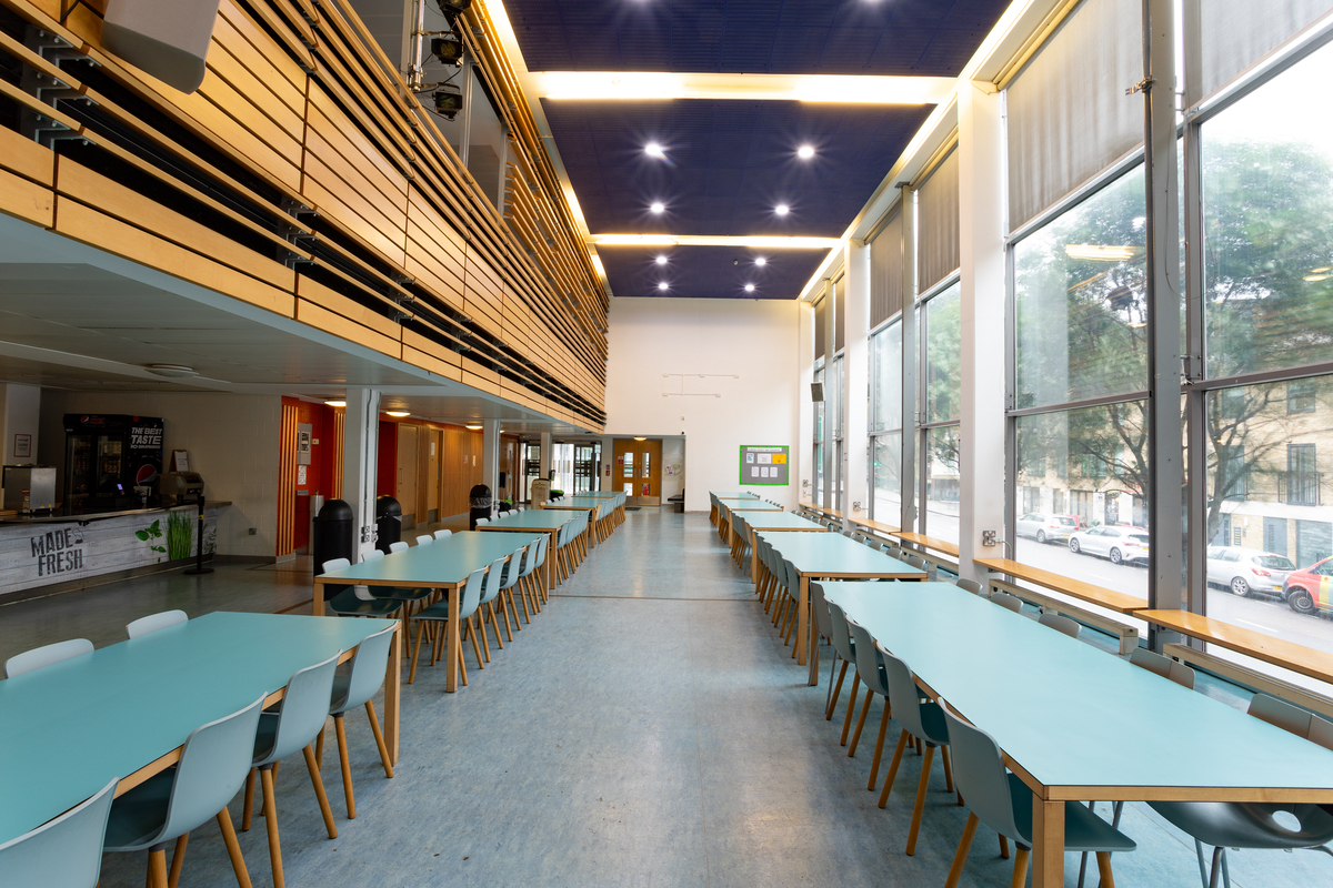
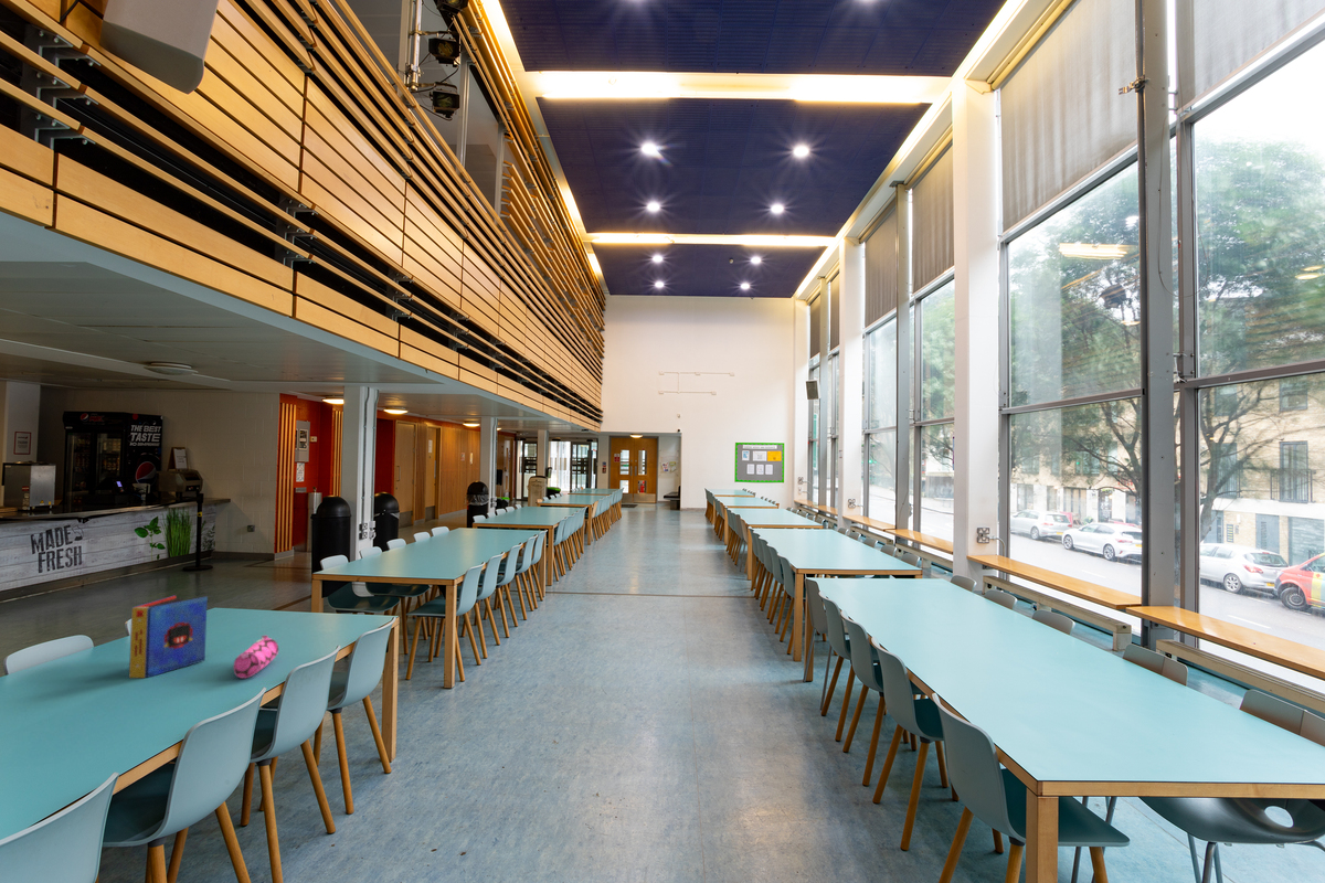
+ book (170, 635)
+ pencil case (255, 656)
